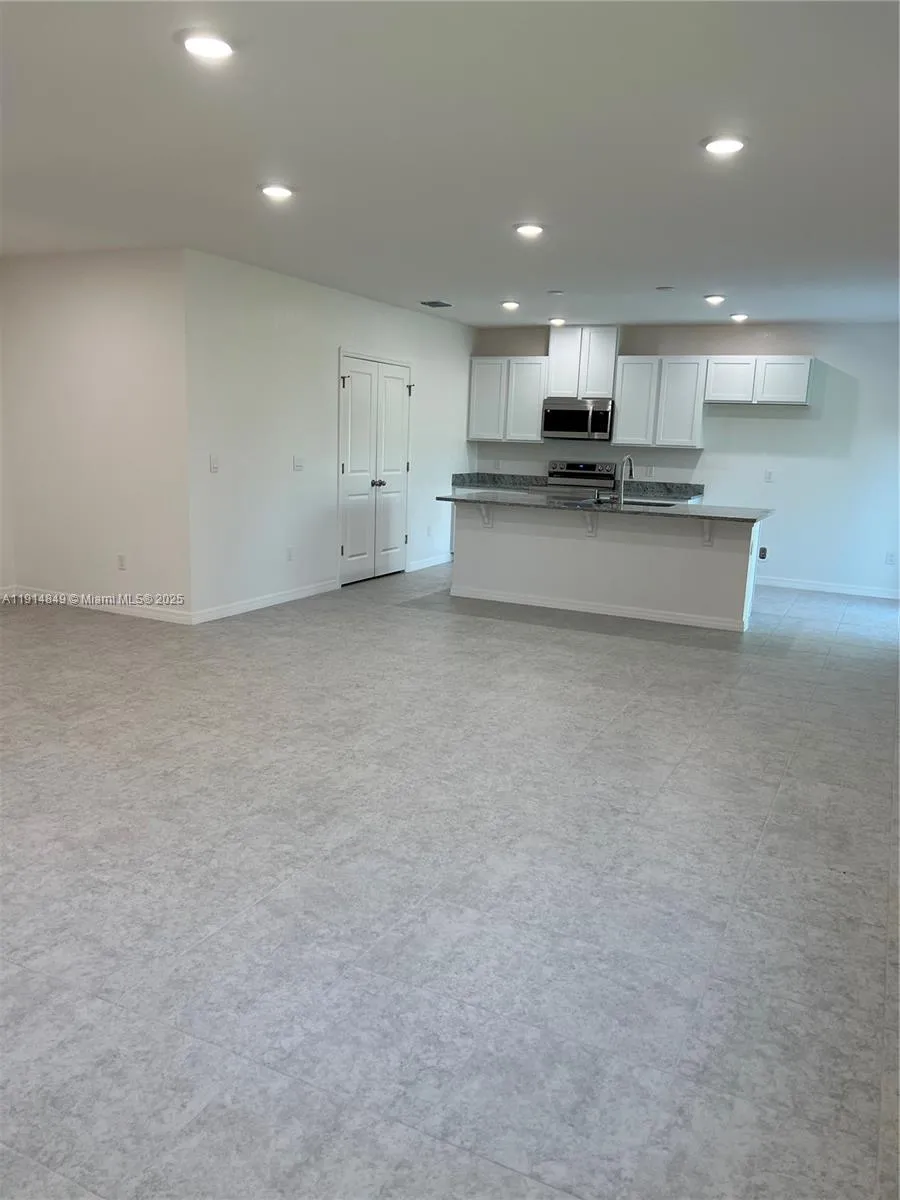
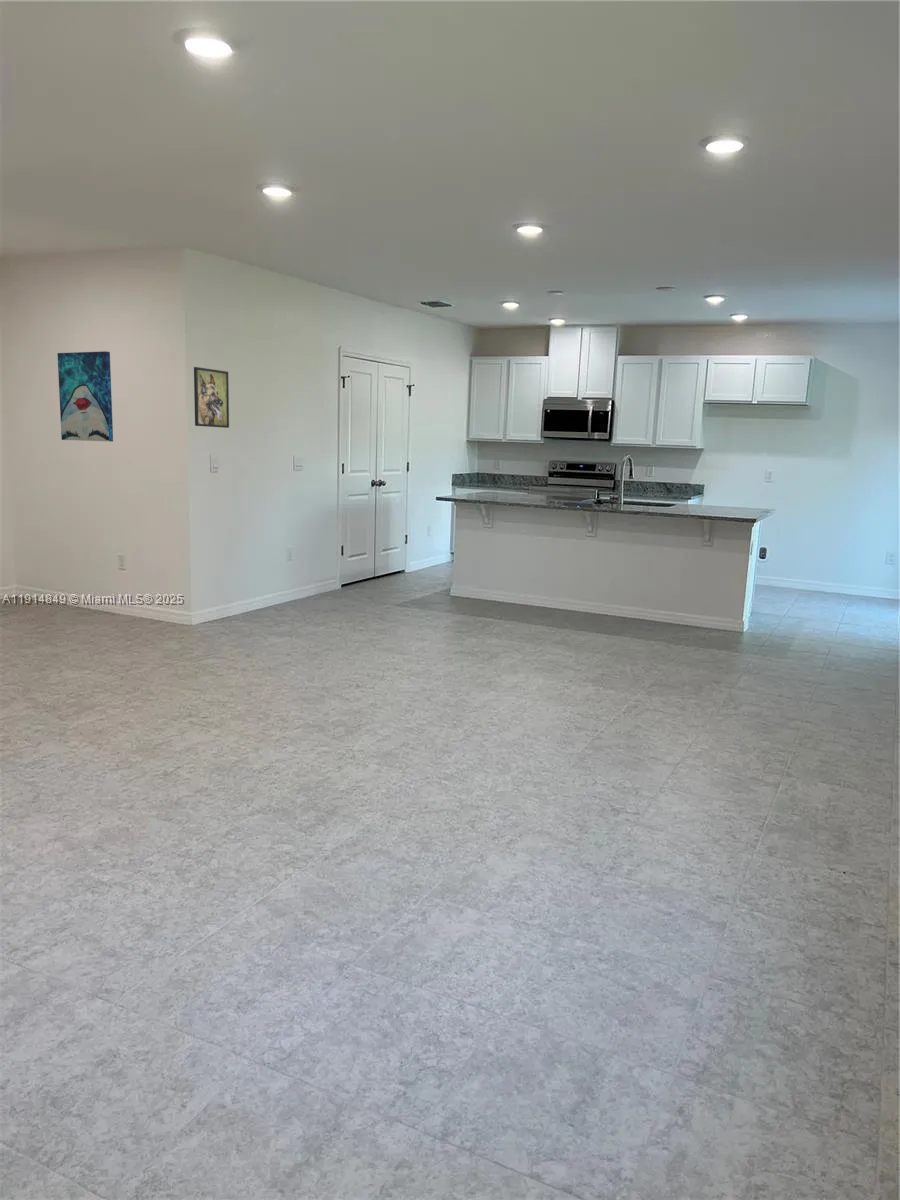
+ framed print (211, 398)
+ wall art (85, 397)
